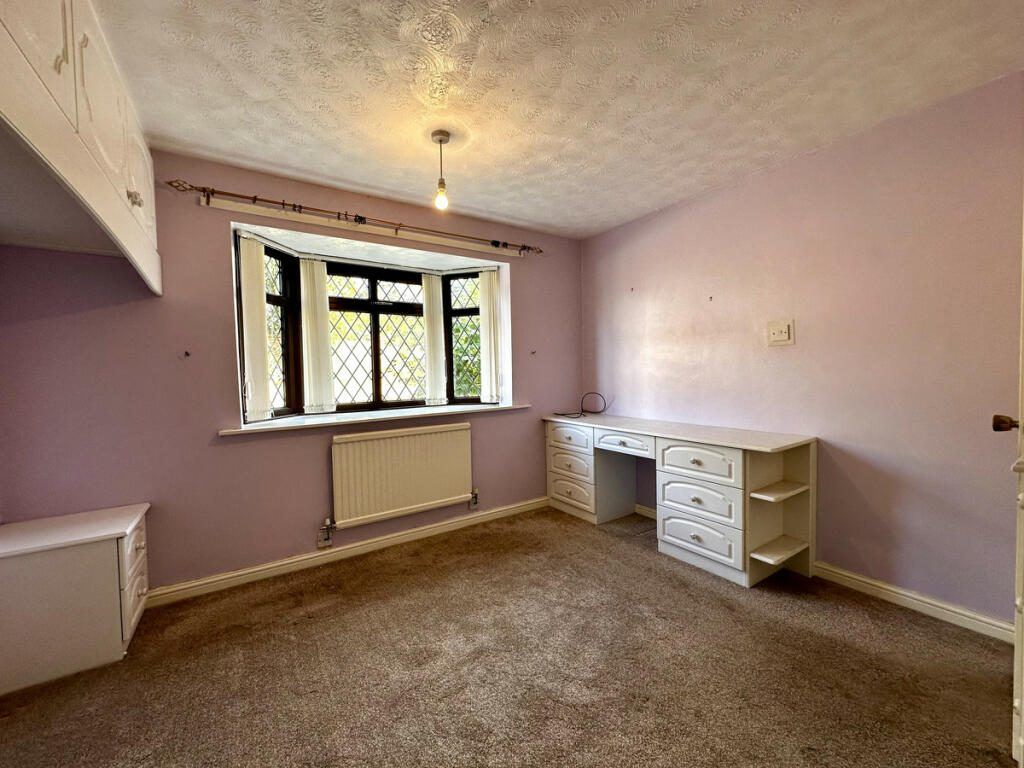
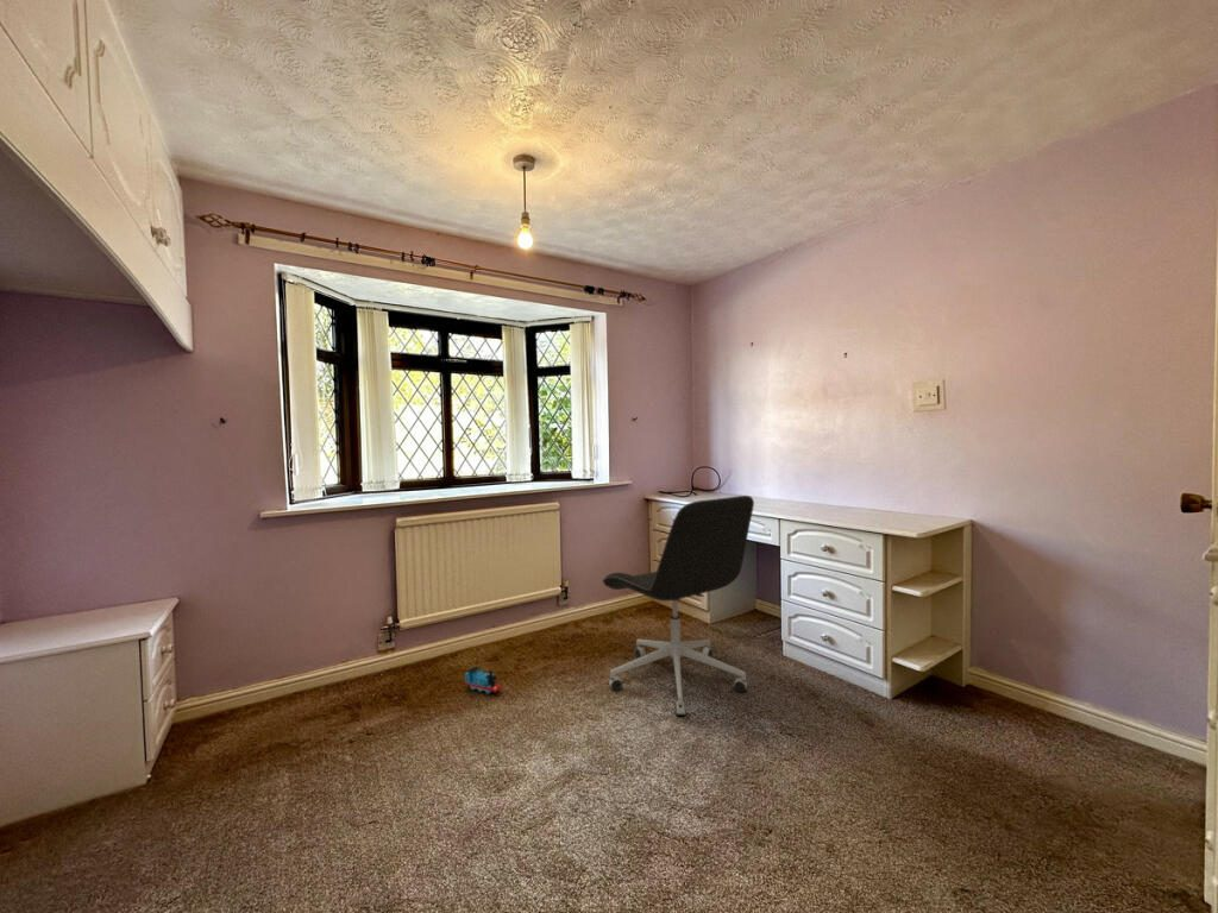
+ office chair (674, 586)
+ toy train (483, 679)
